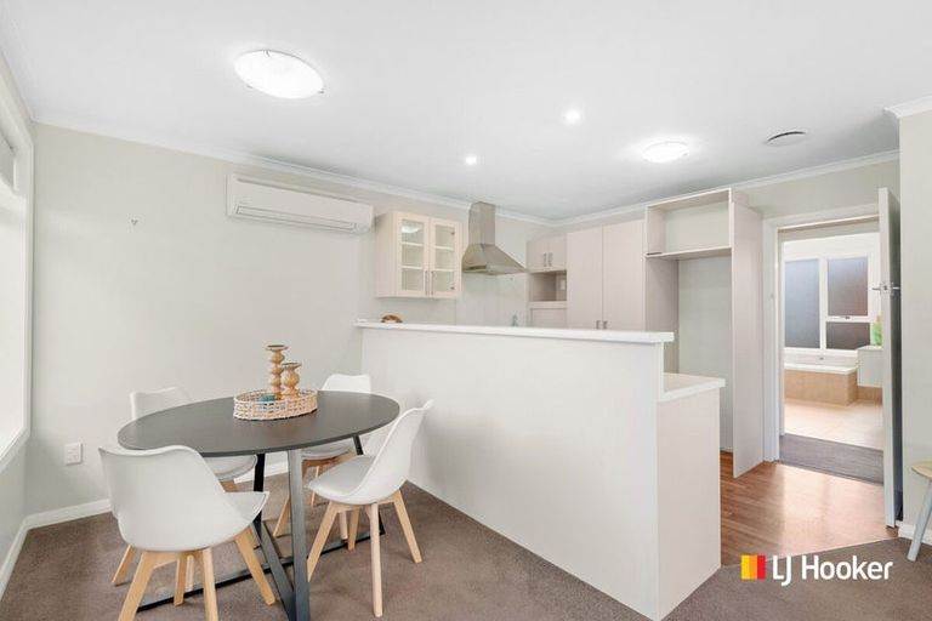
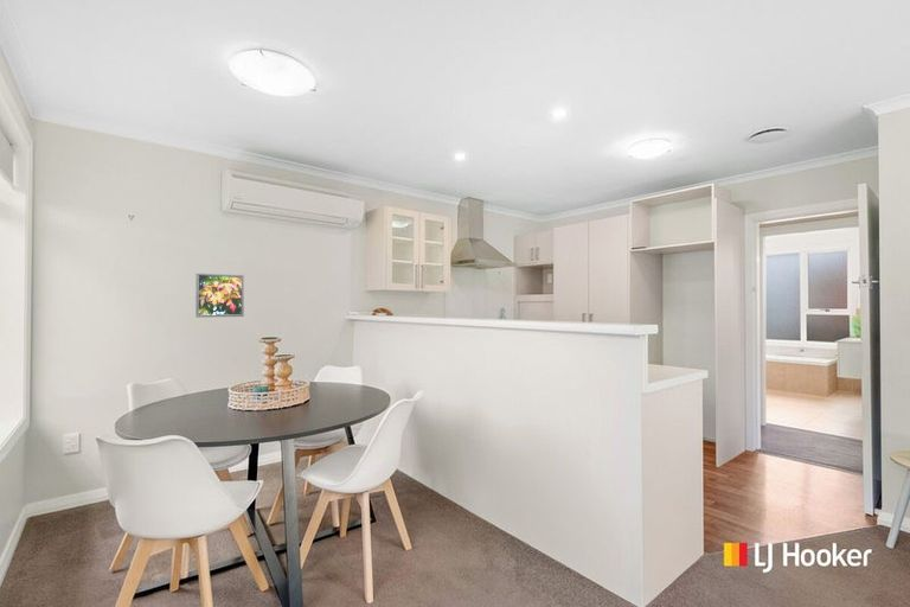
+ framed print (220, 295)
